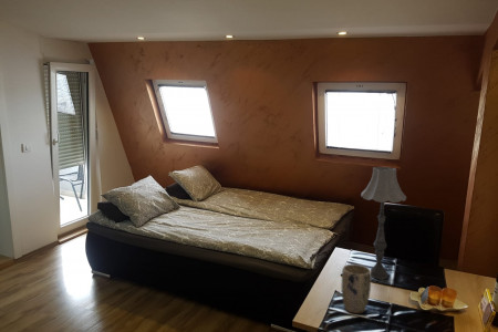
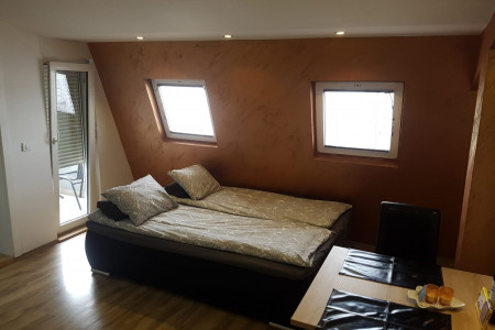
- table lamp (381, 222)
- plant pot (355, 289)
